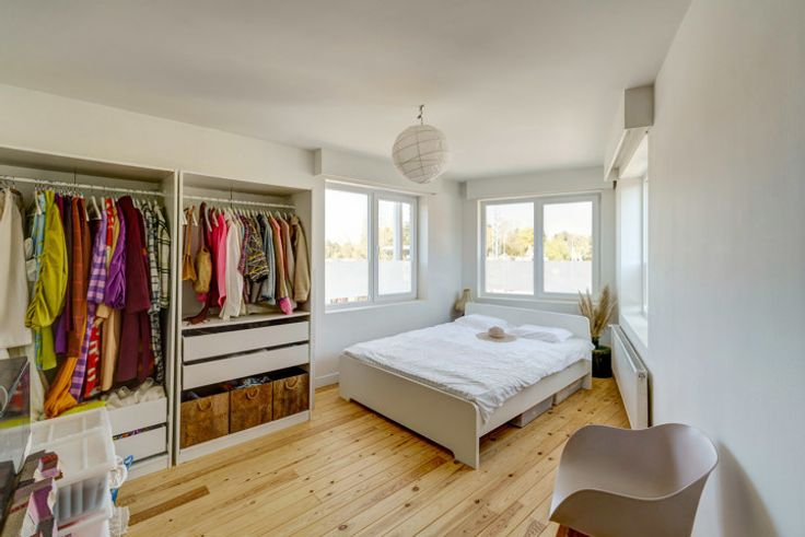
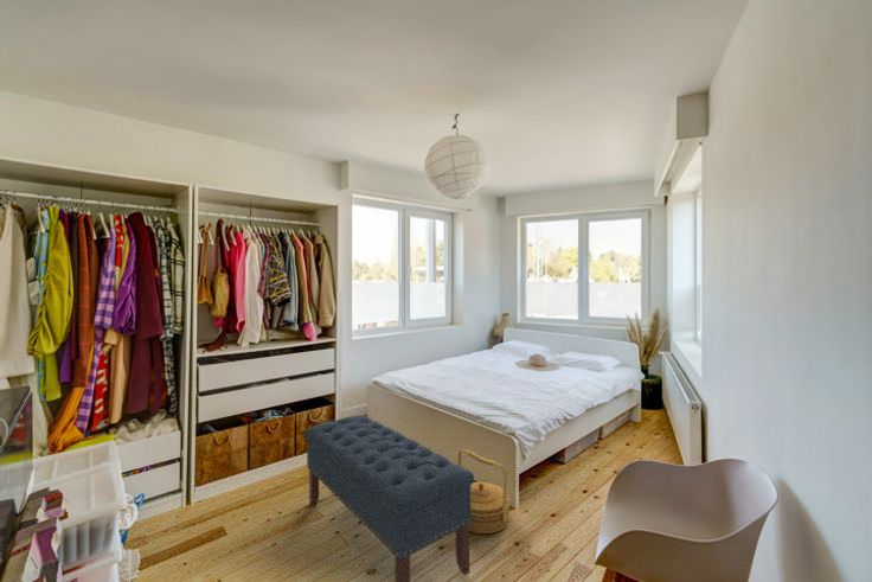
+ bench (378, 487)
+ basket (481, 486)
